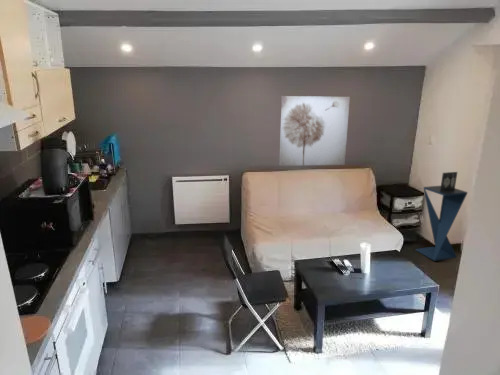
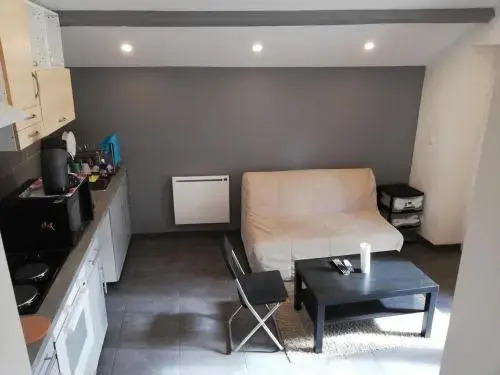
- pedestal table (441, 213)
- wall art (314, 131)
